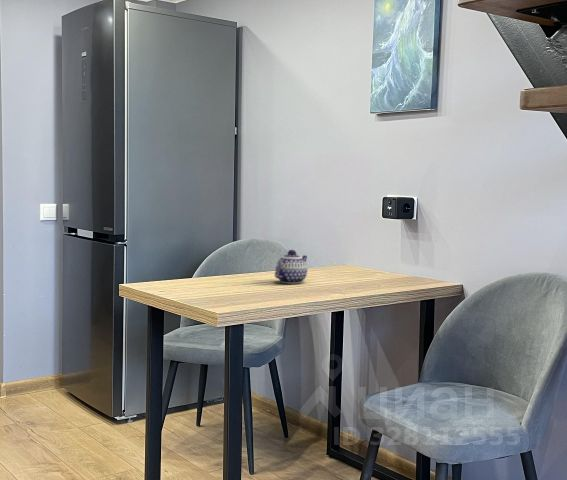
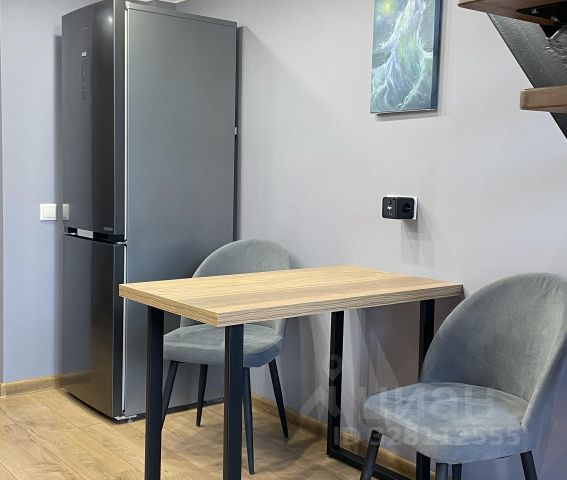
- teapot (291, 266)
